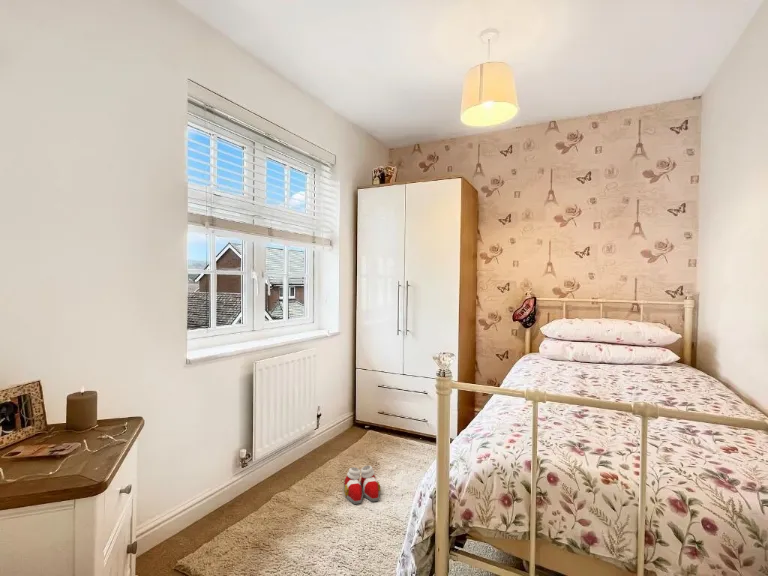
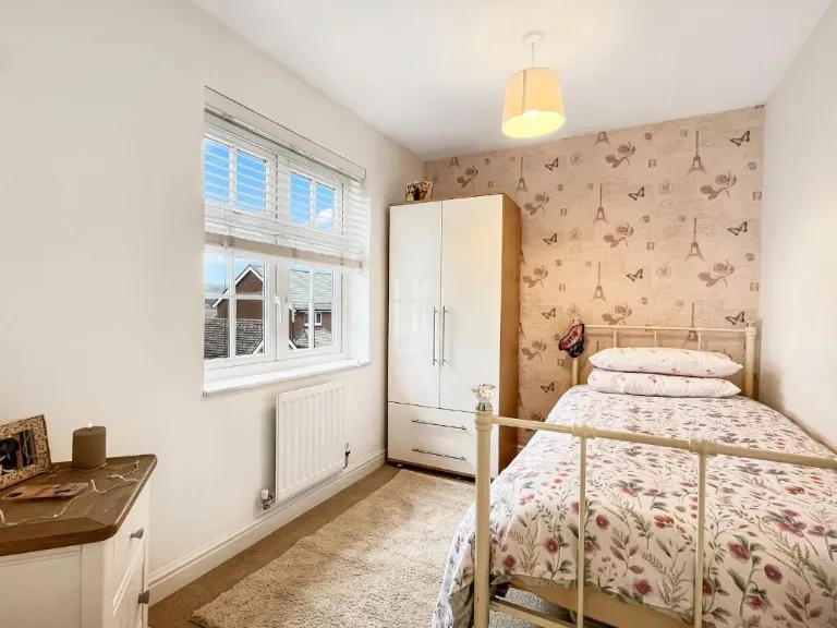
- slippers (362, 482)
